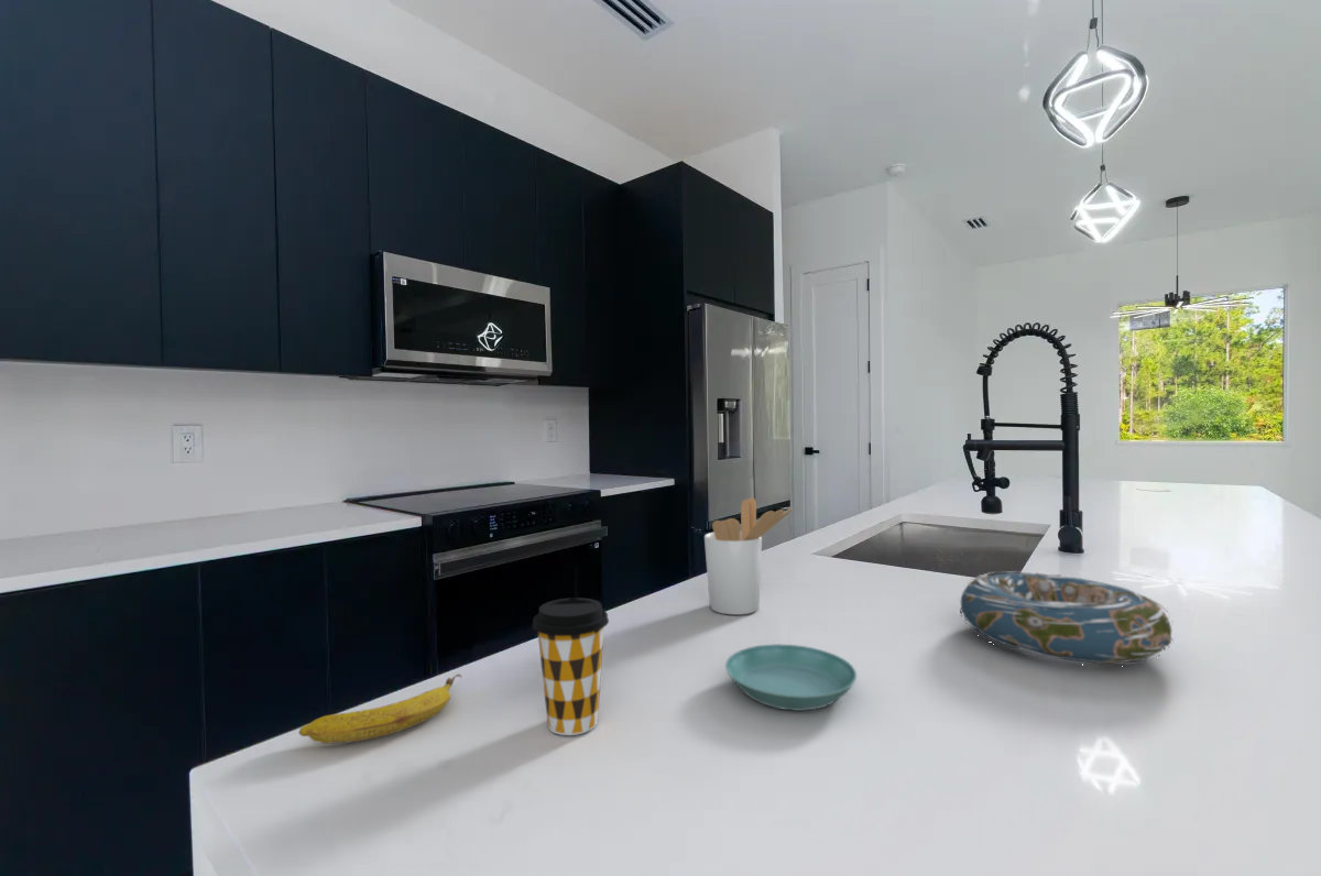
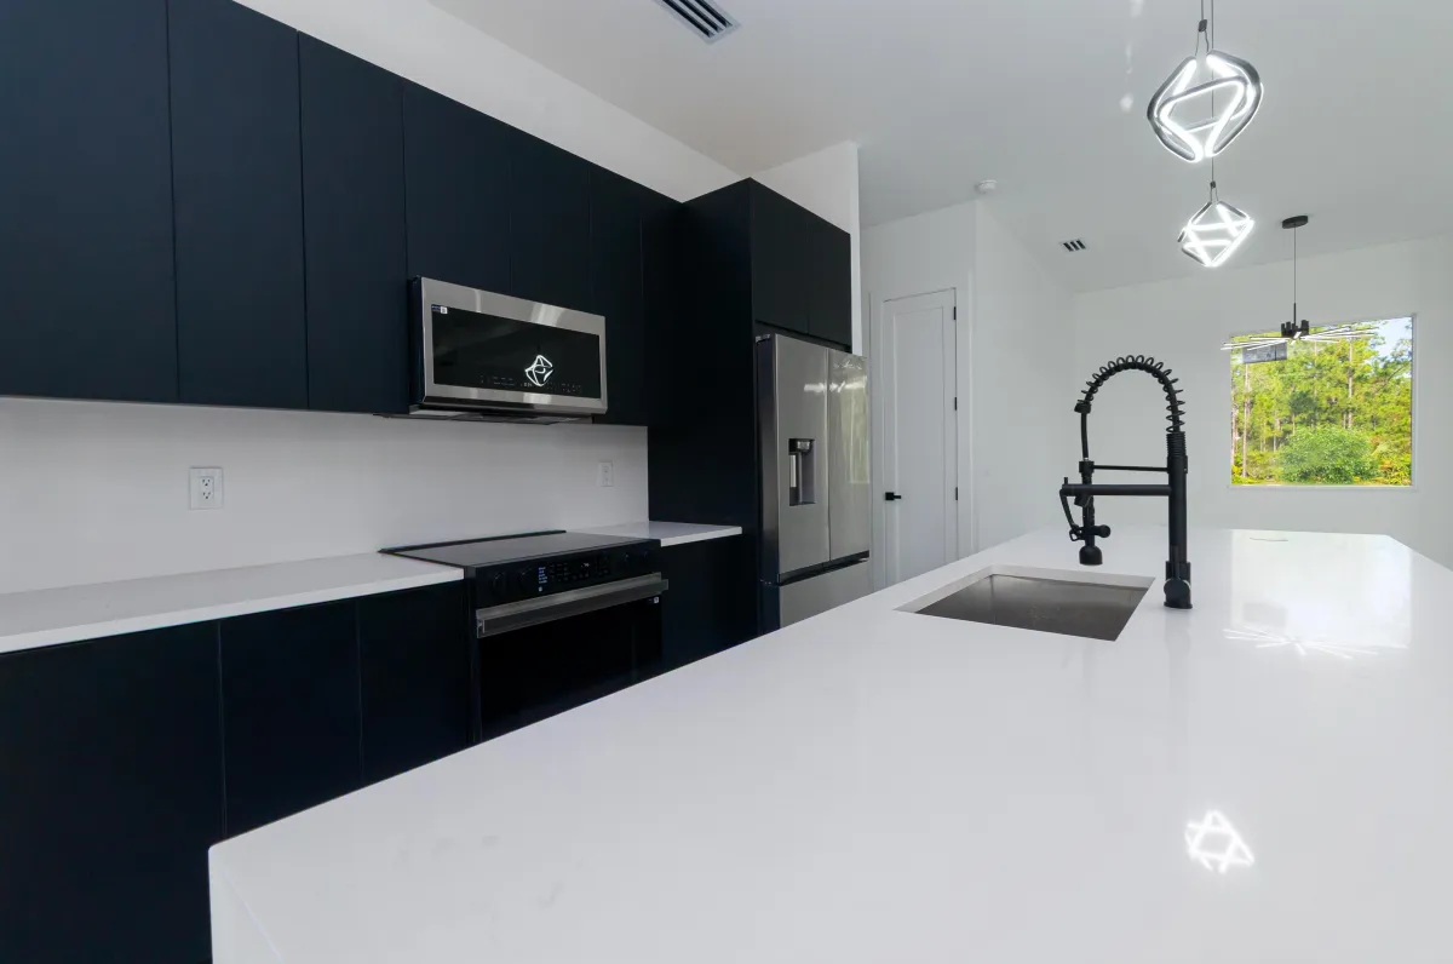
- coffee cup (571, 665)
- saucer (789, 678)
- utensil holder (746, 555)
- decorative bowl (1057, 613)
- banana (389, 705)
